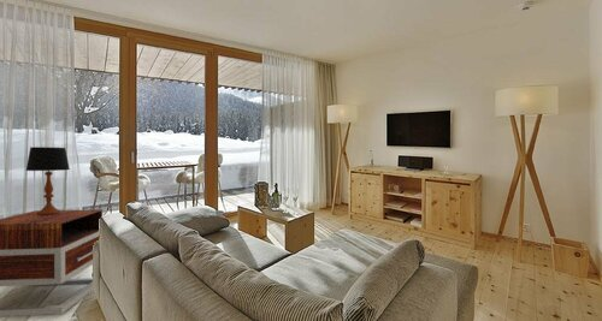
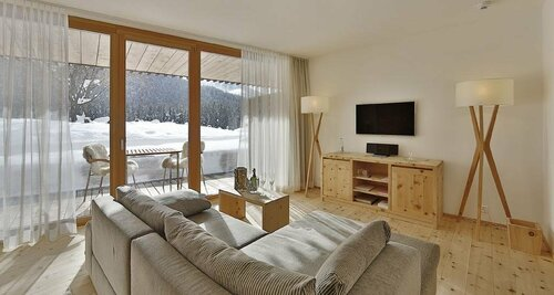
- nightstand (49, 256)
- table lamp (48, 180)
